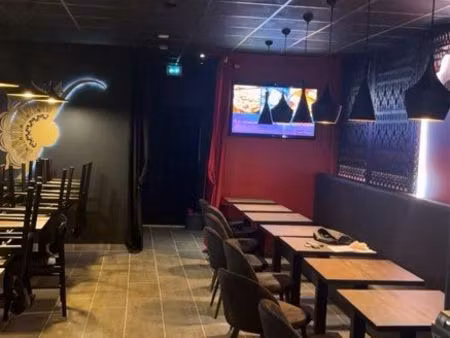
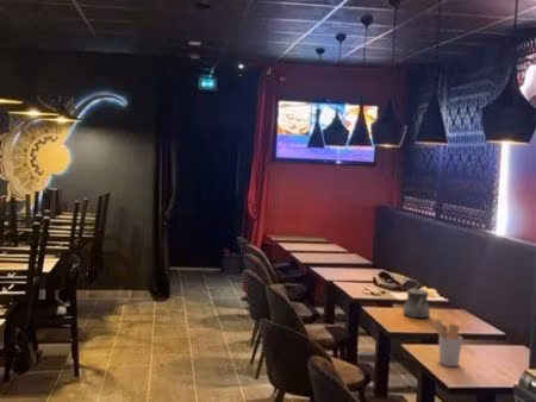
+ teapot (417, 301)
+ utensil holder (444, 341)
